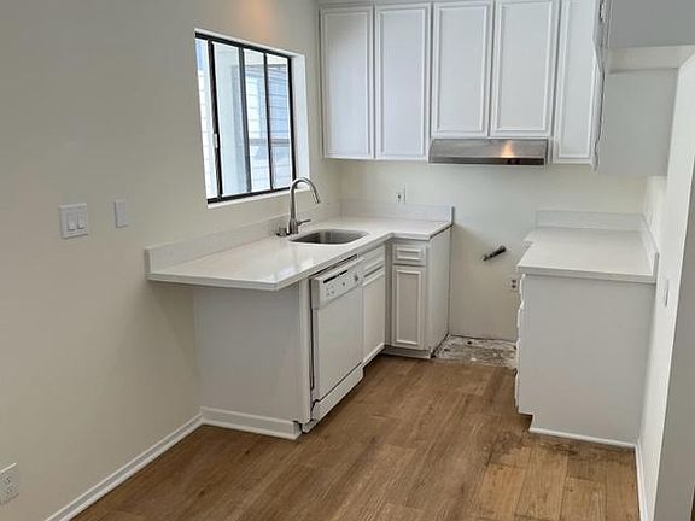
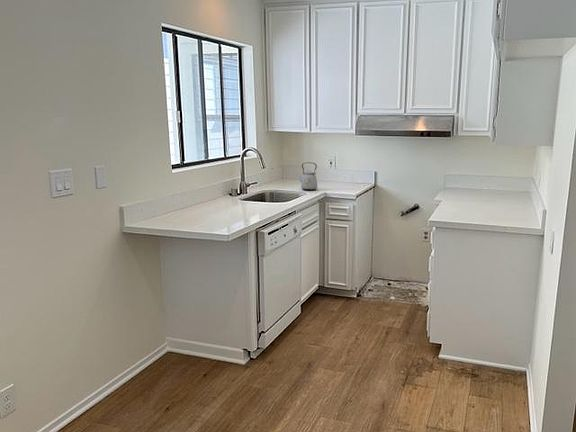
+ kettle (306, 176)
